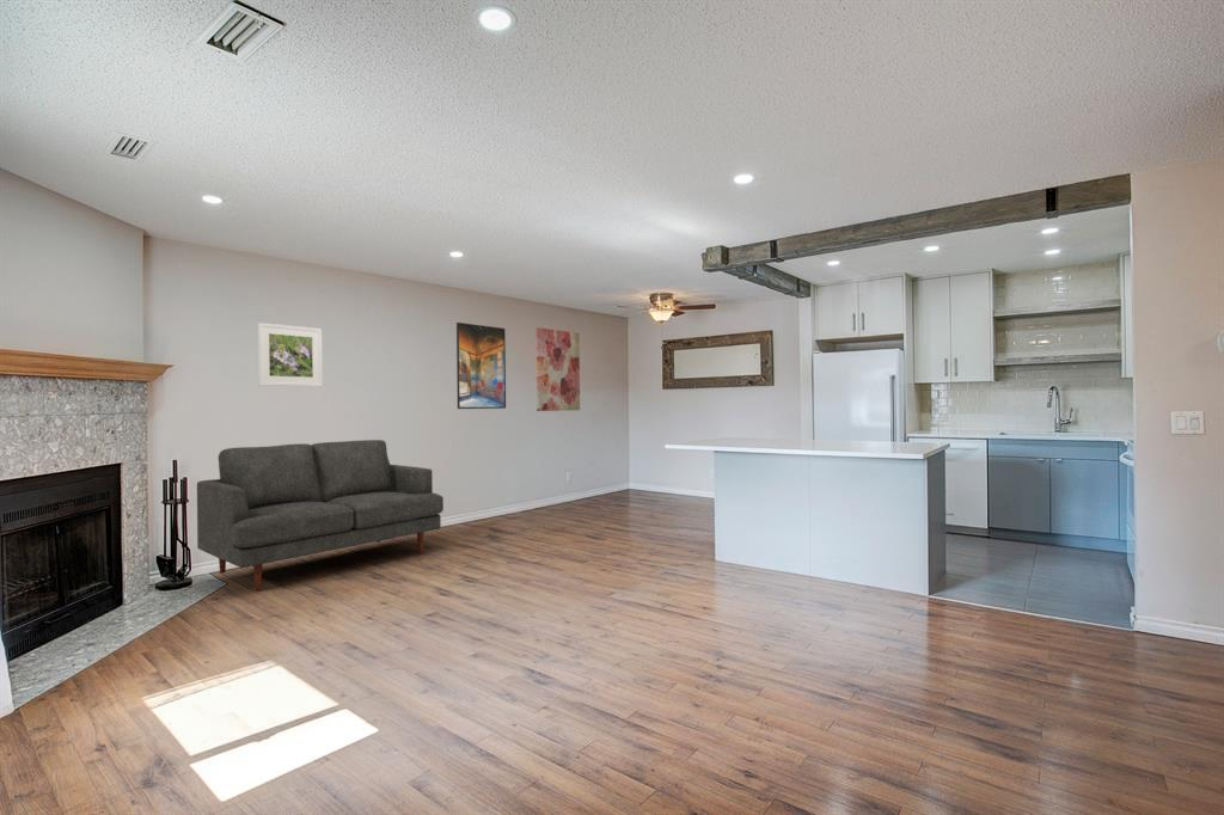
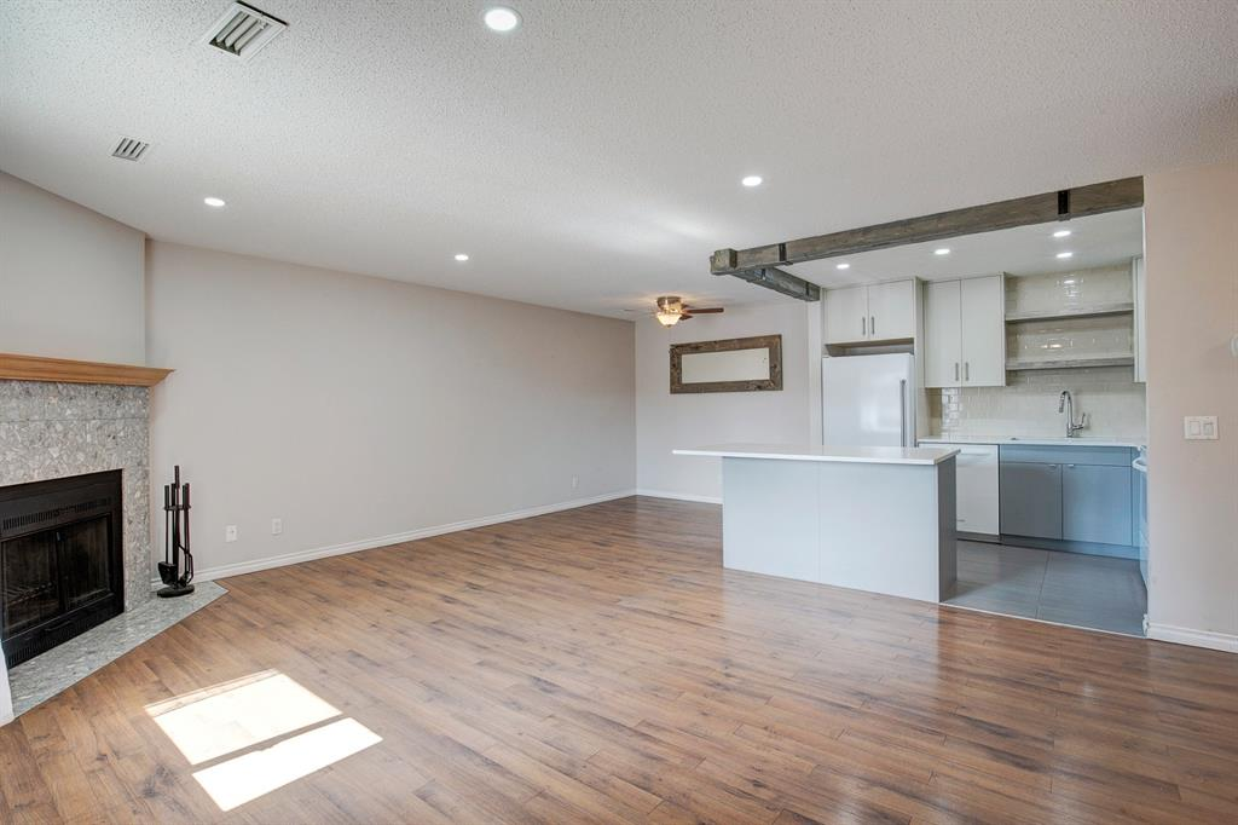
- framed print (290, 355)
- sofa (328, 503)
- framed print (482, 367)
- wall art (558, 370)
